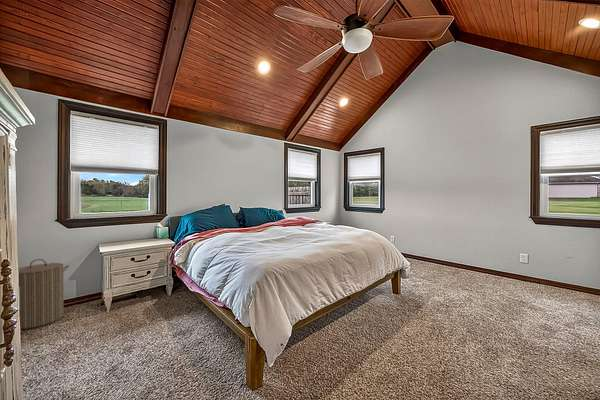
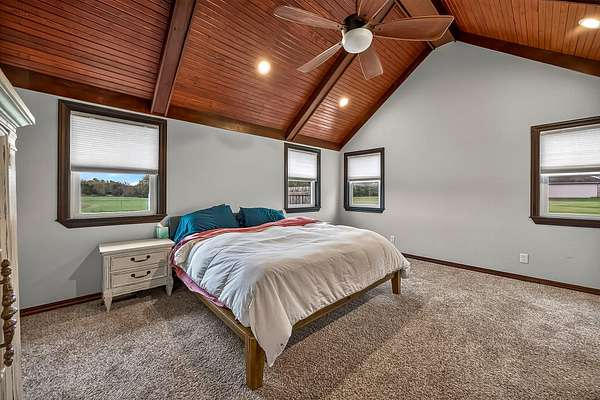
- laundry hamper (39, 289)
